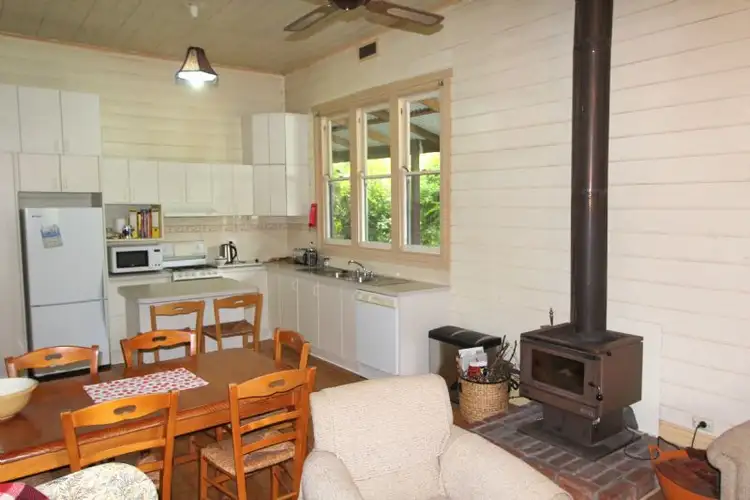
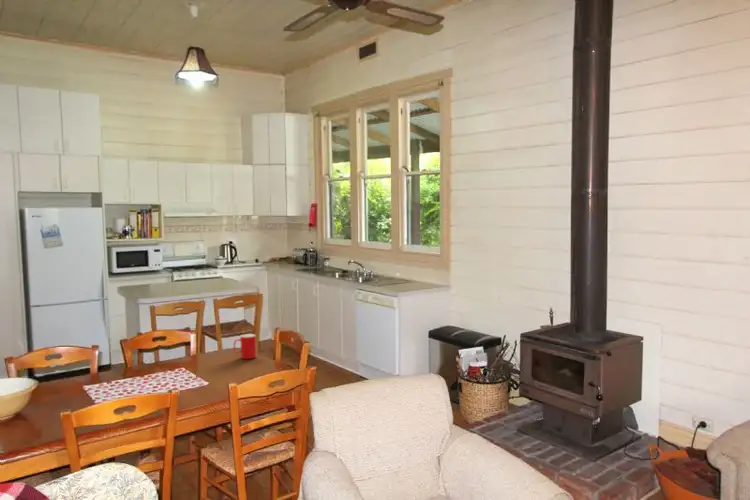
+ cup (245, 346)
